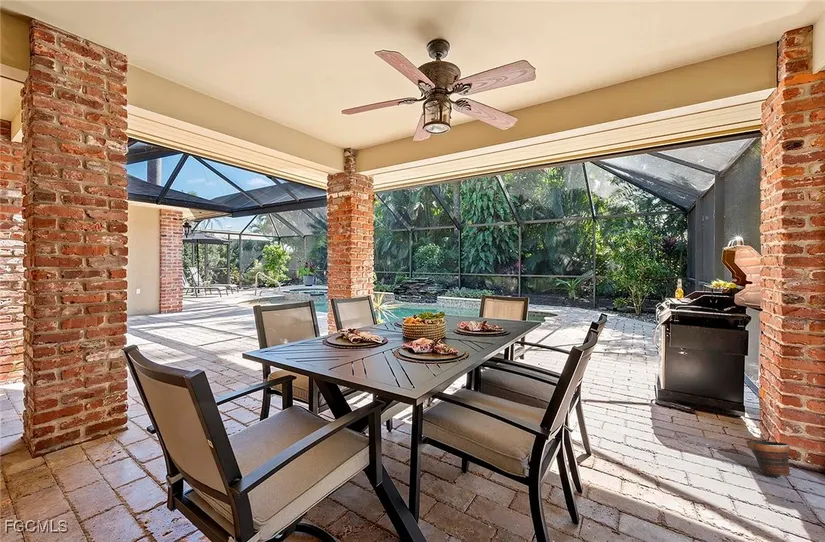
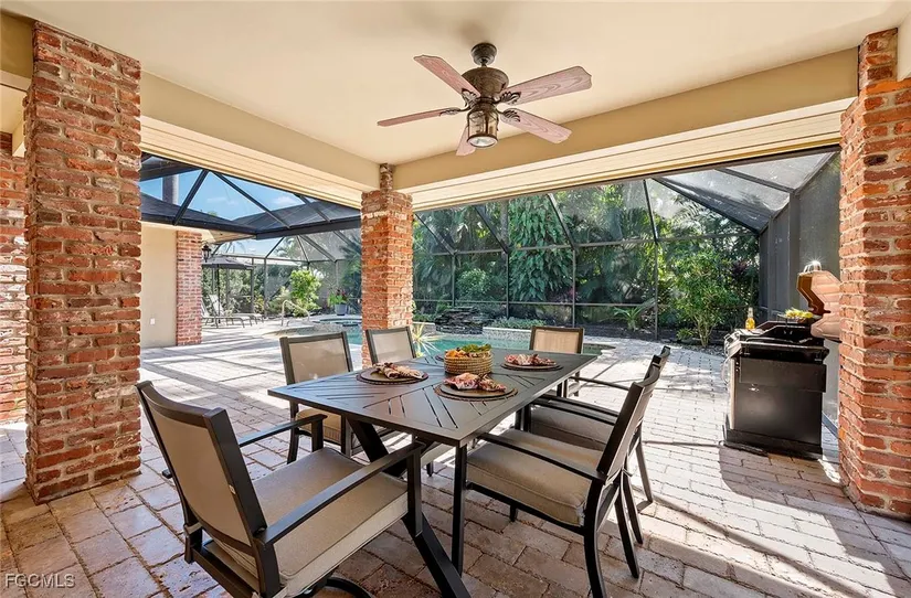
- planter pot (762, 458)
